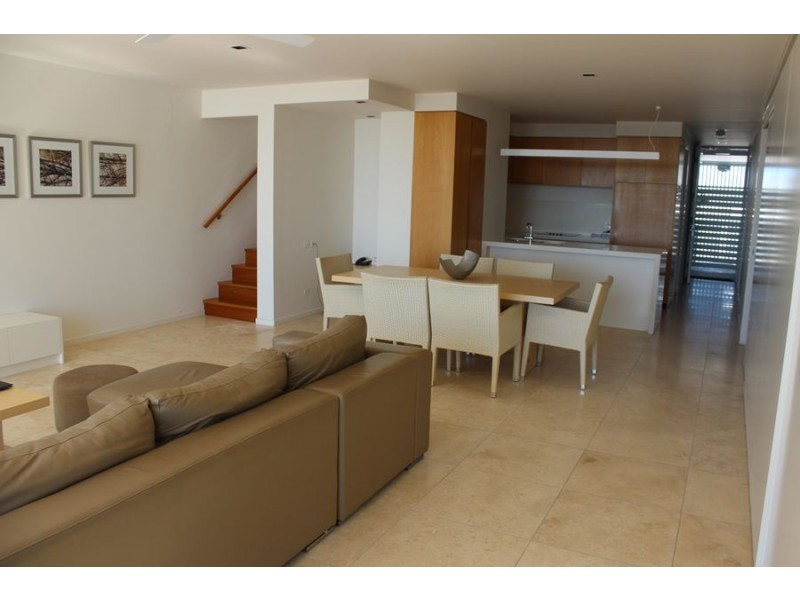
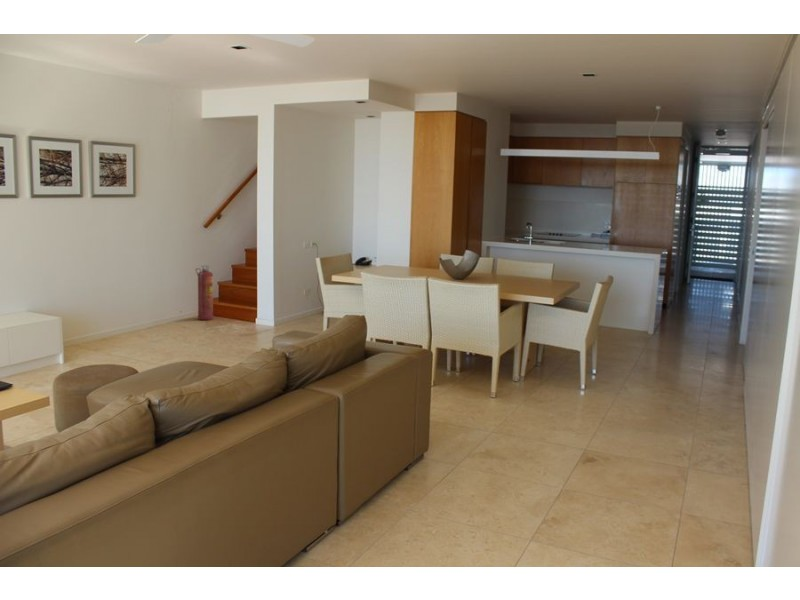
+ fire extinguisher (203, 292)
